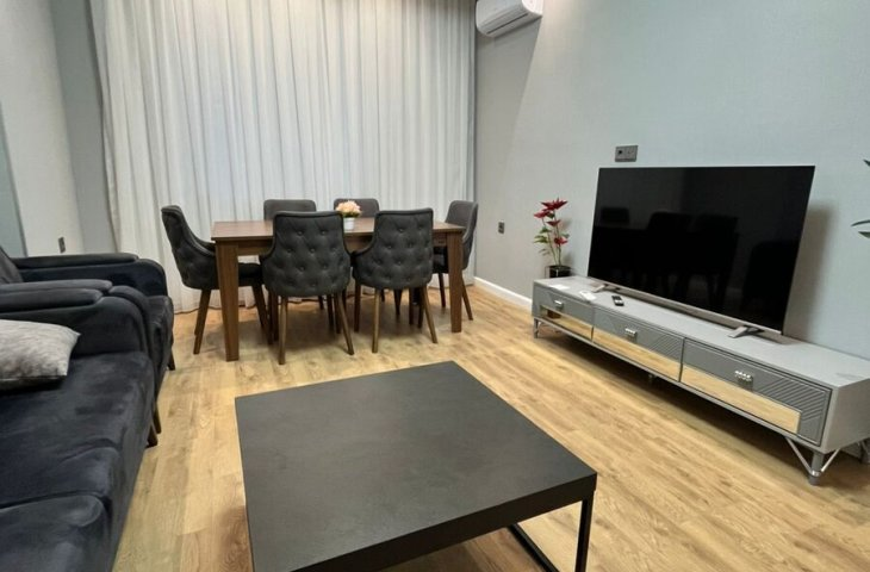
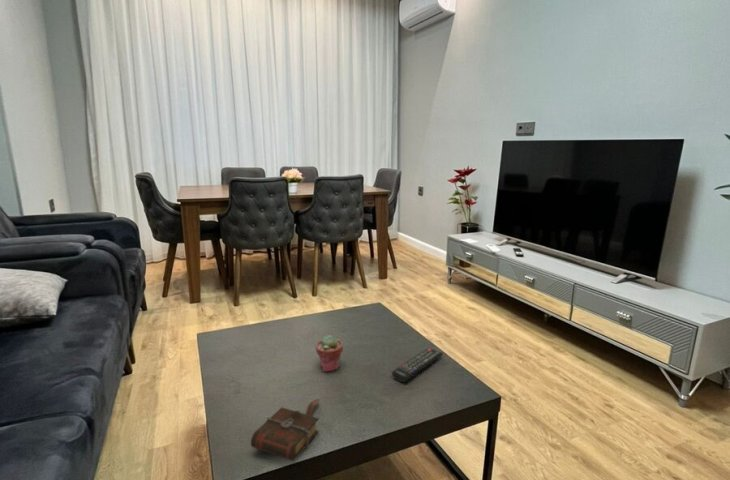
+ potted succulent (329, 351)
+ book (297, 420)
+ remote control (418, 363)
